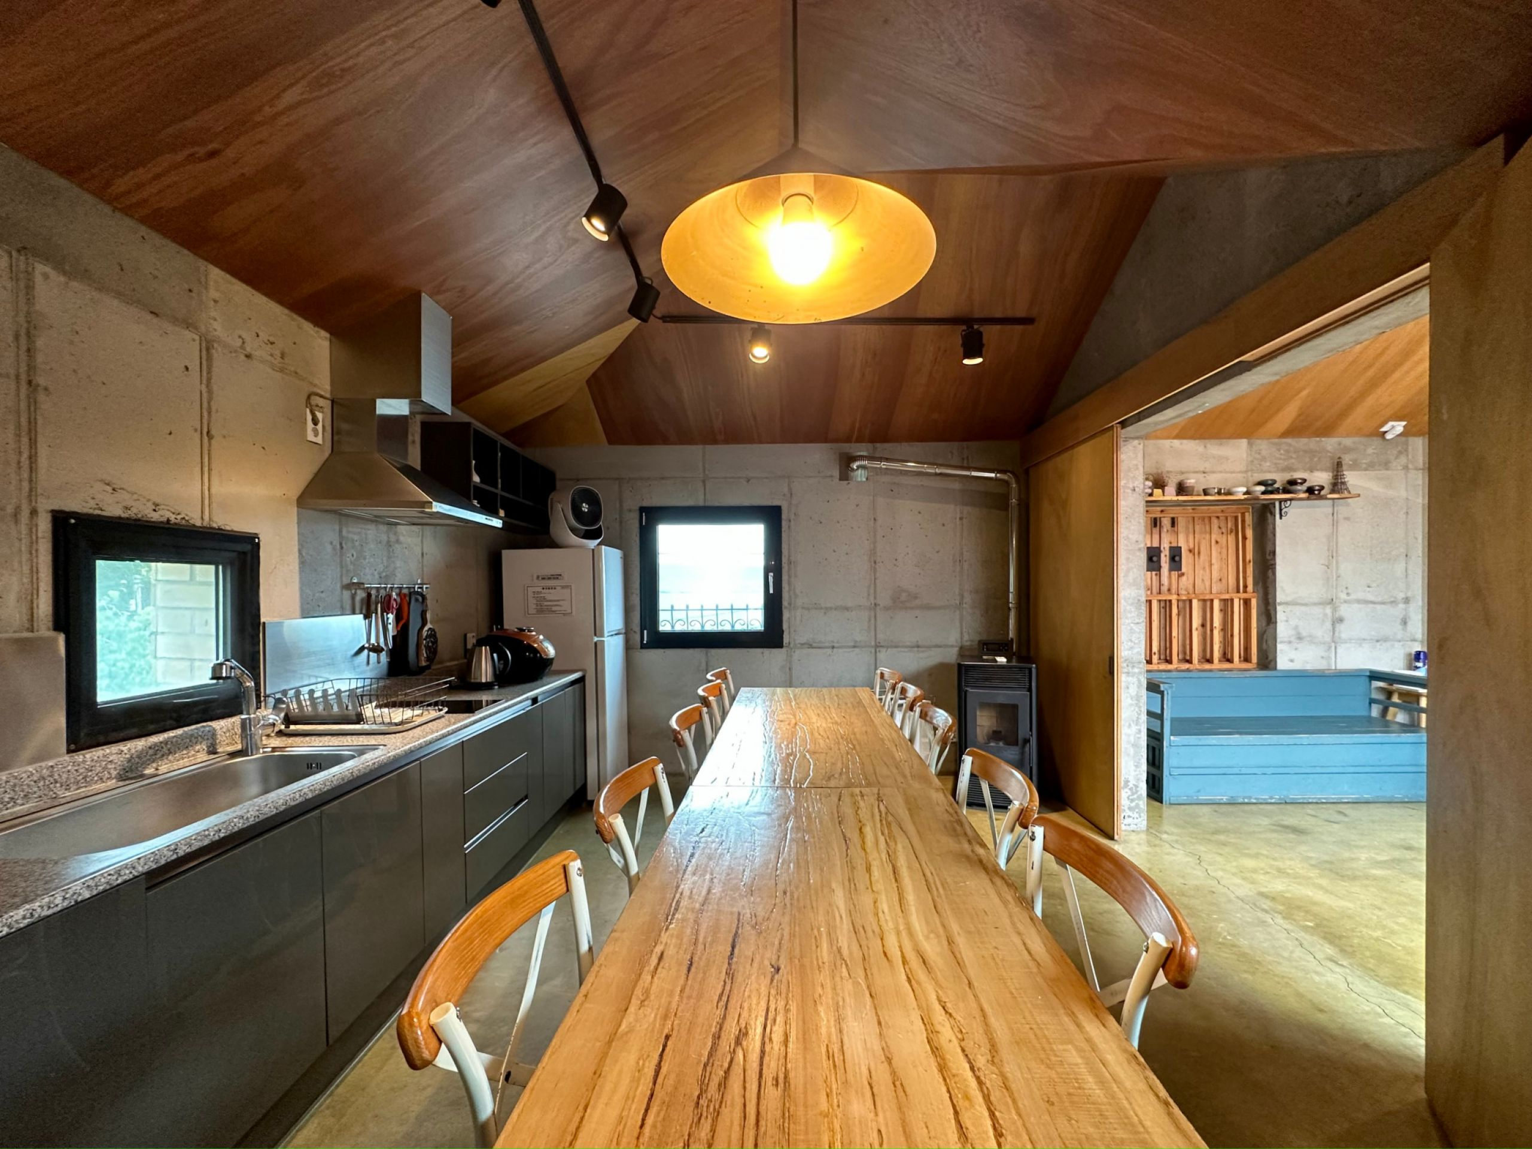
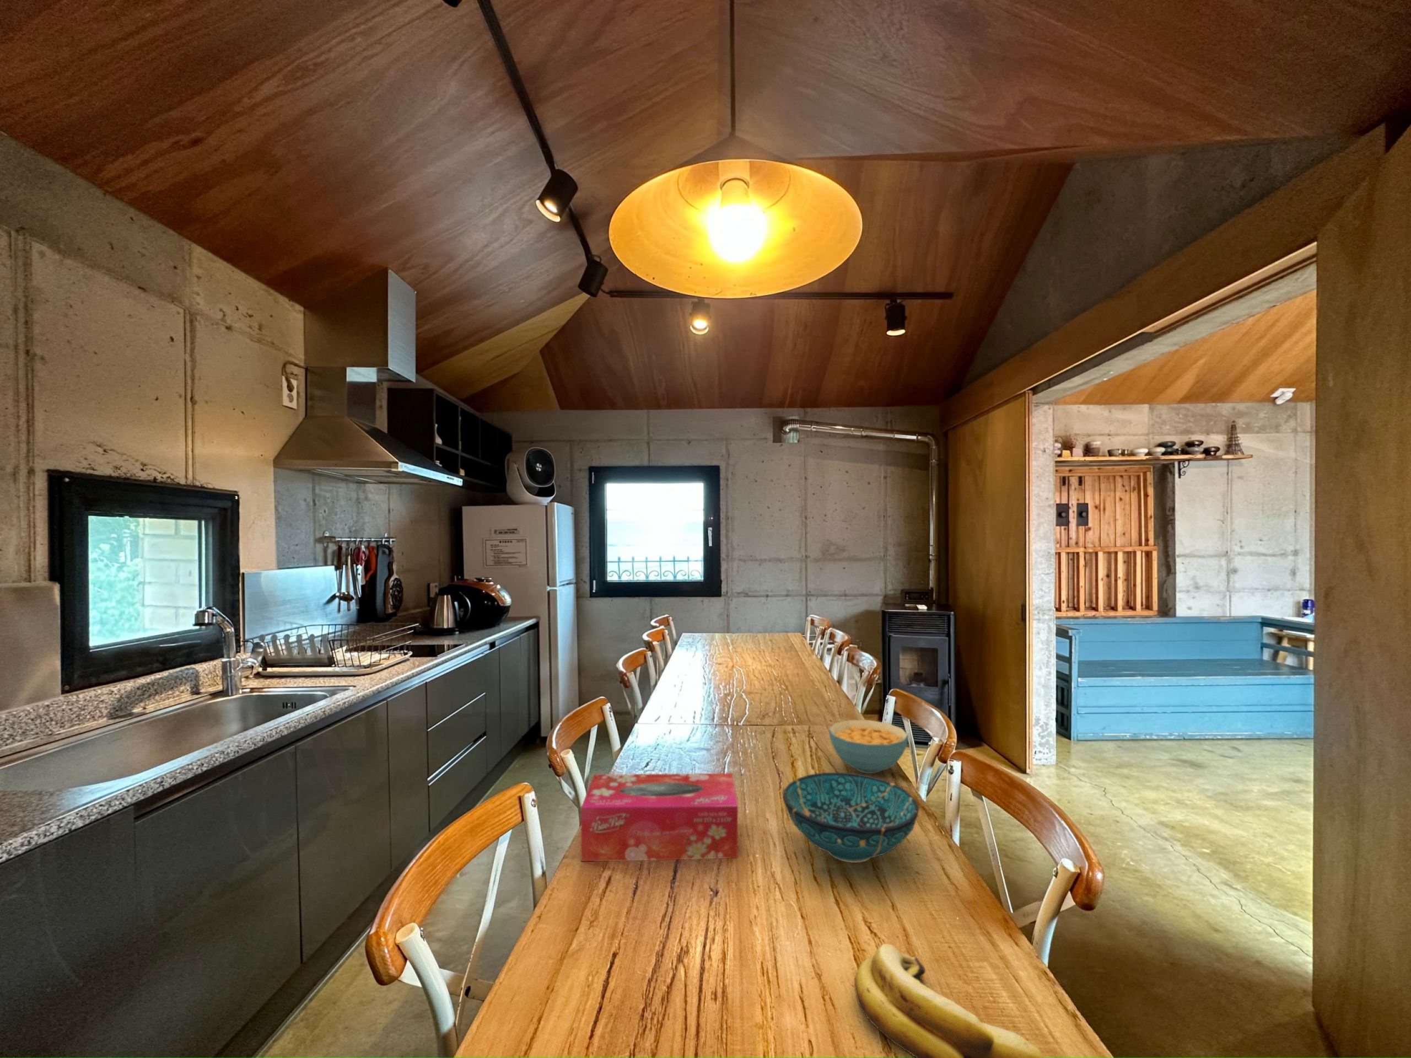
+ decorative bowl (849, 824)
+ cereal bowl (868, 750)
+ banana (937, 992)
+ tissue box (661, 815)
